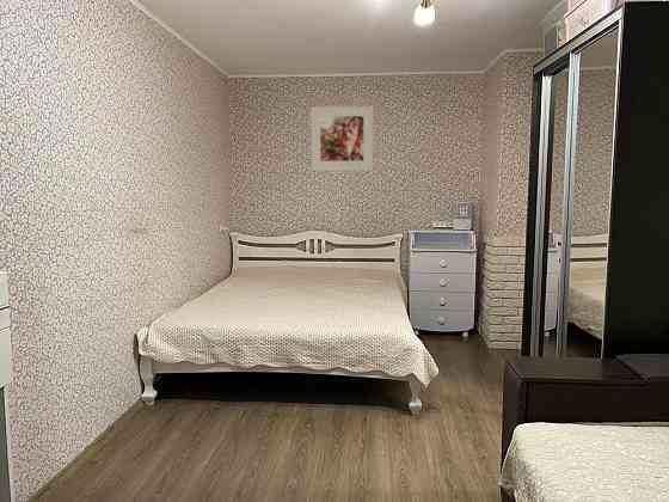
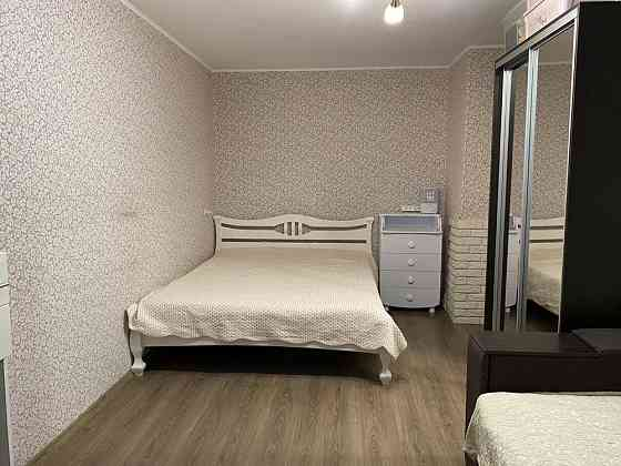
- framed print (342, 139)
